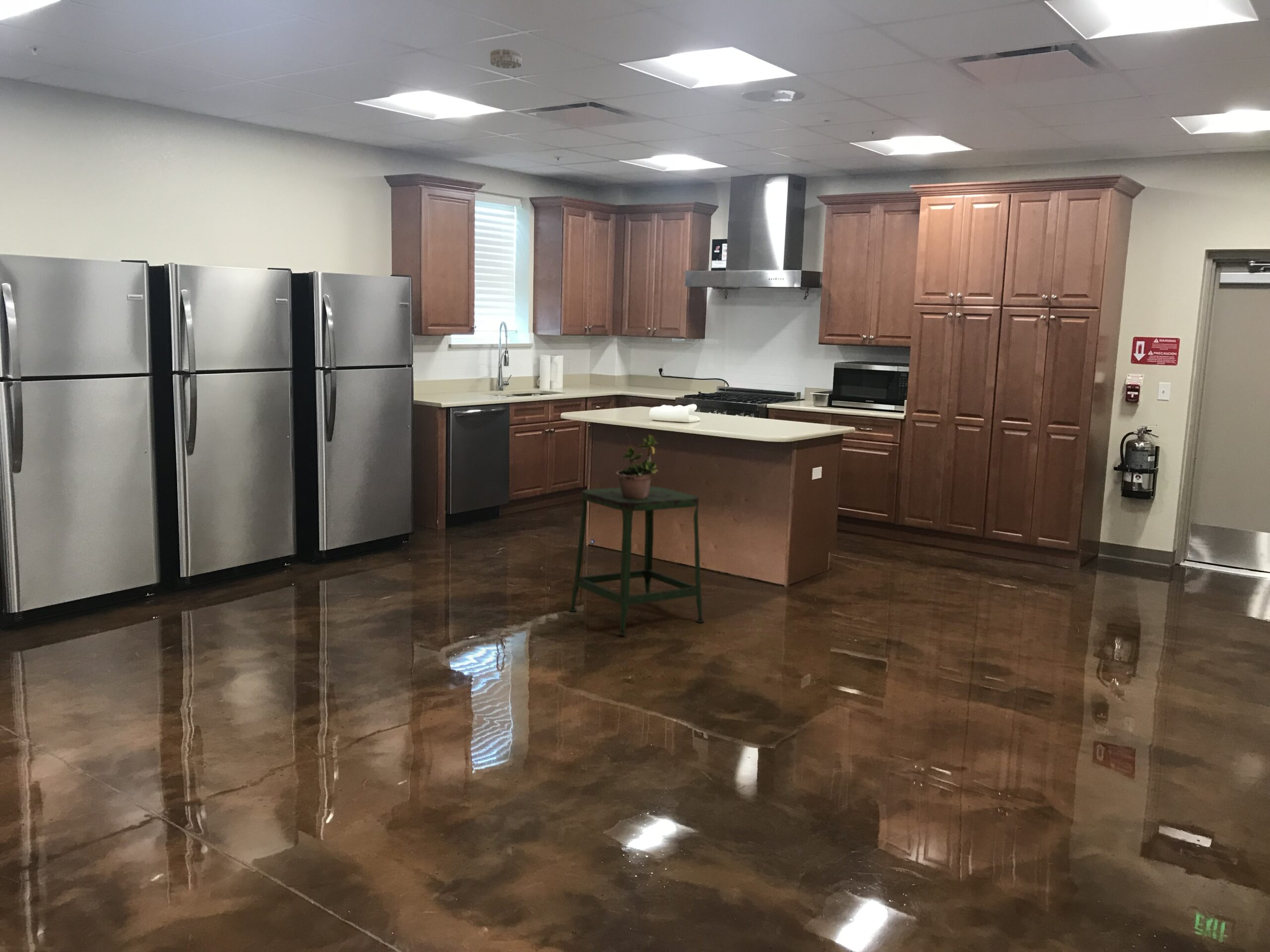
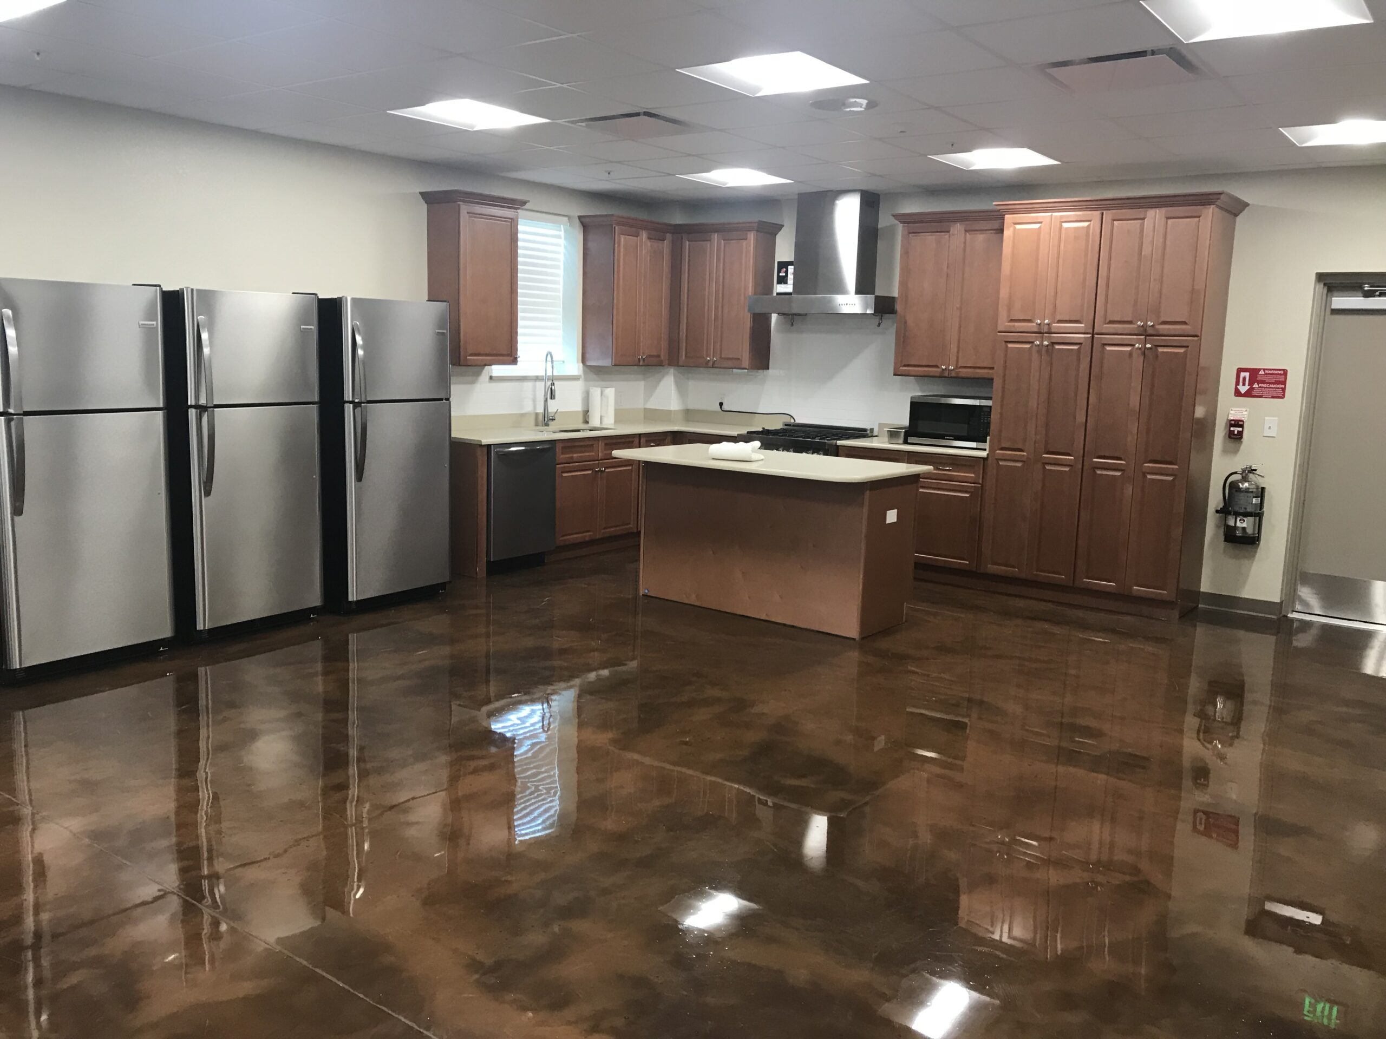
- smoke detector (506, 58)
- potted plant (635, 464)
- stool (644, 555)
